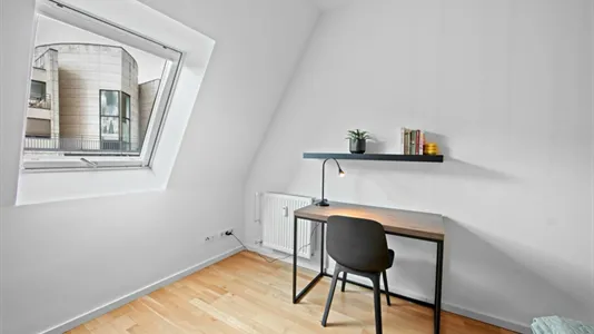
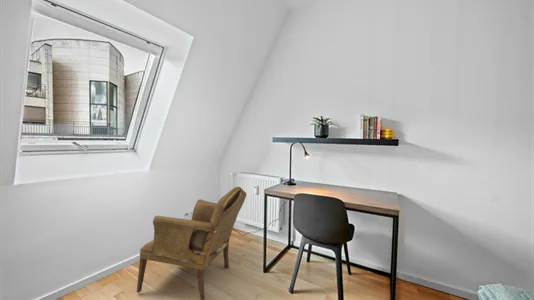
+ armchair (201, 231)
